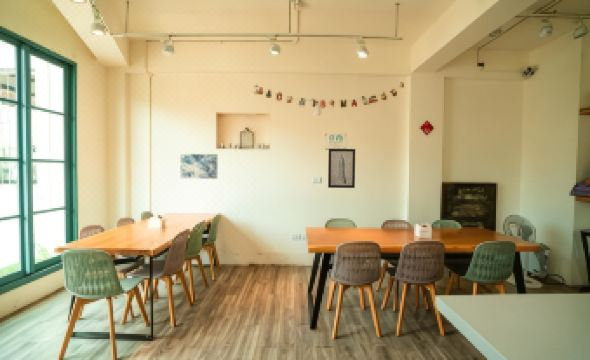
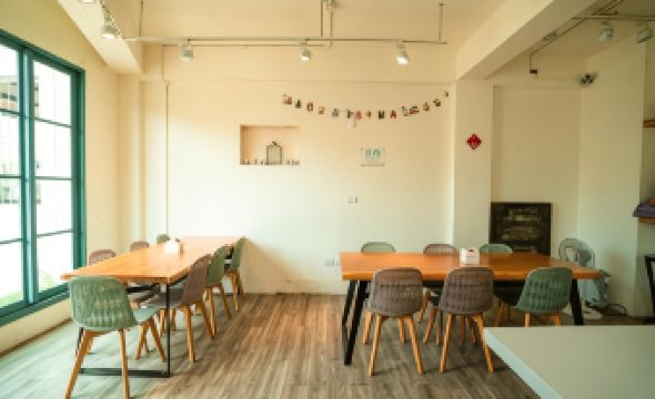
- wall art (198, 166)
- wall art (341, 168)
